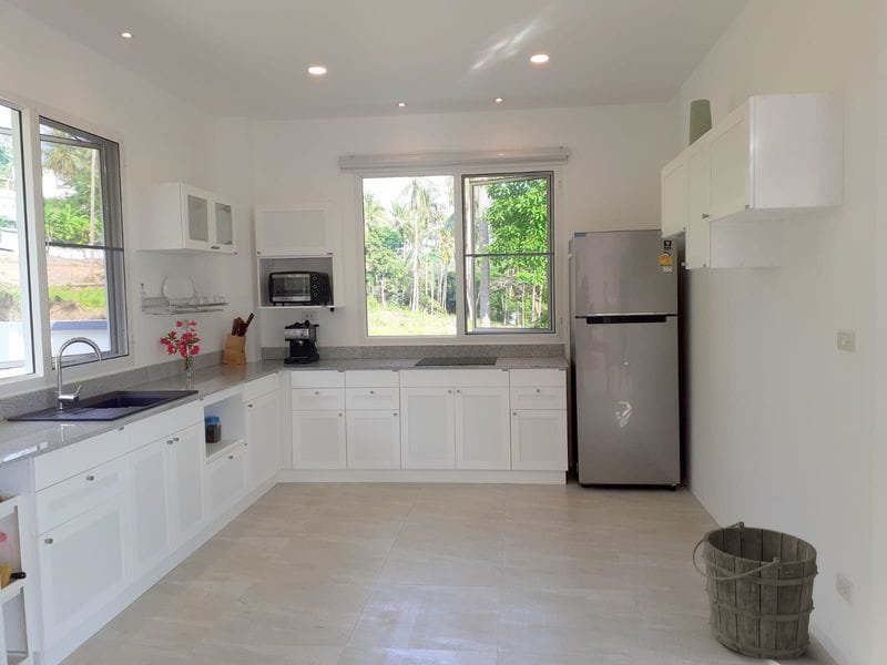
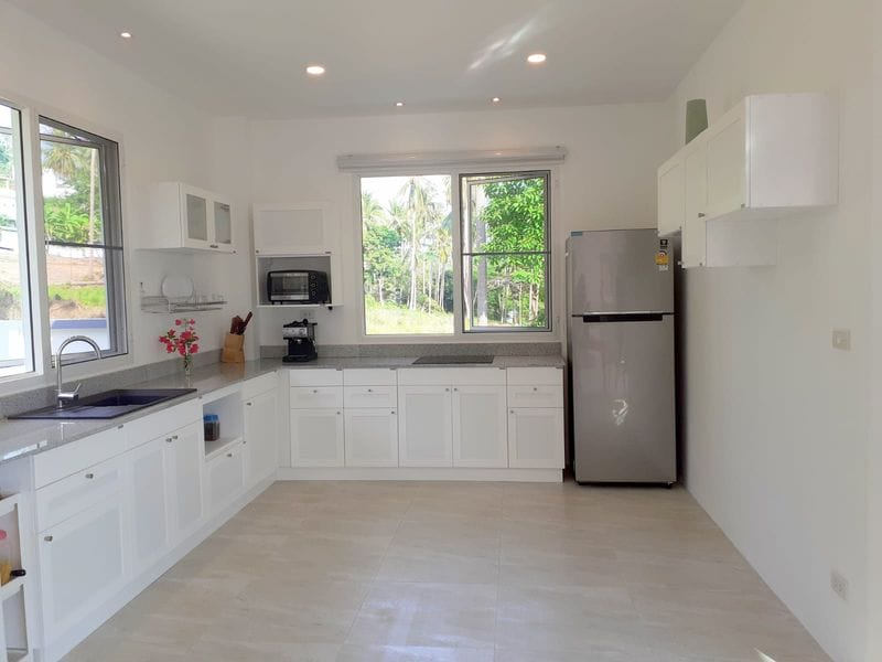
- bucket (753, 587)
